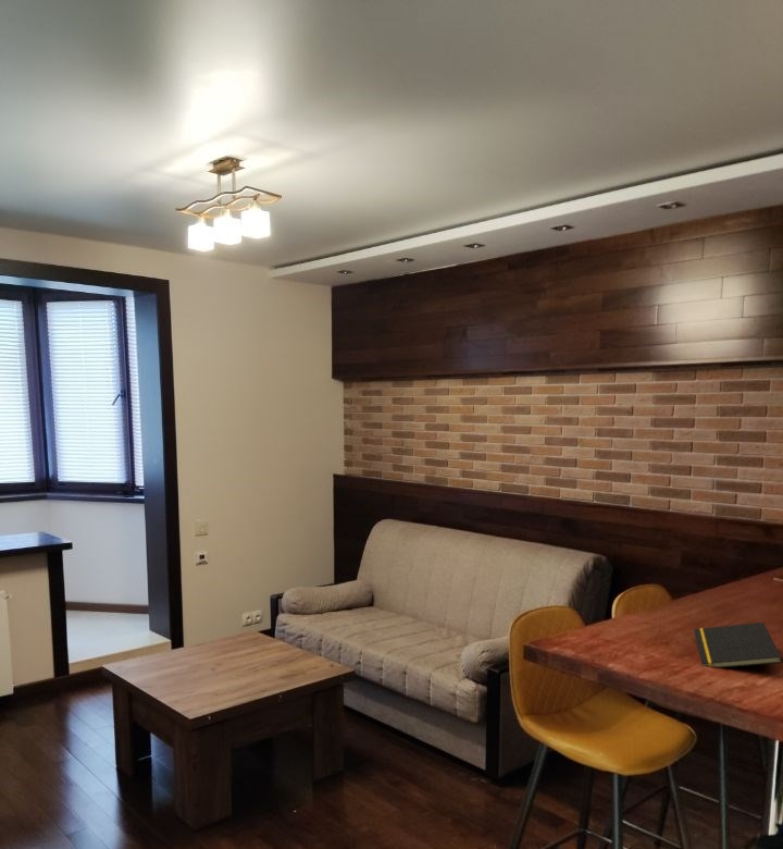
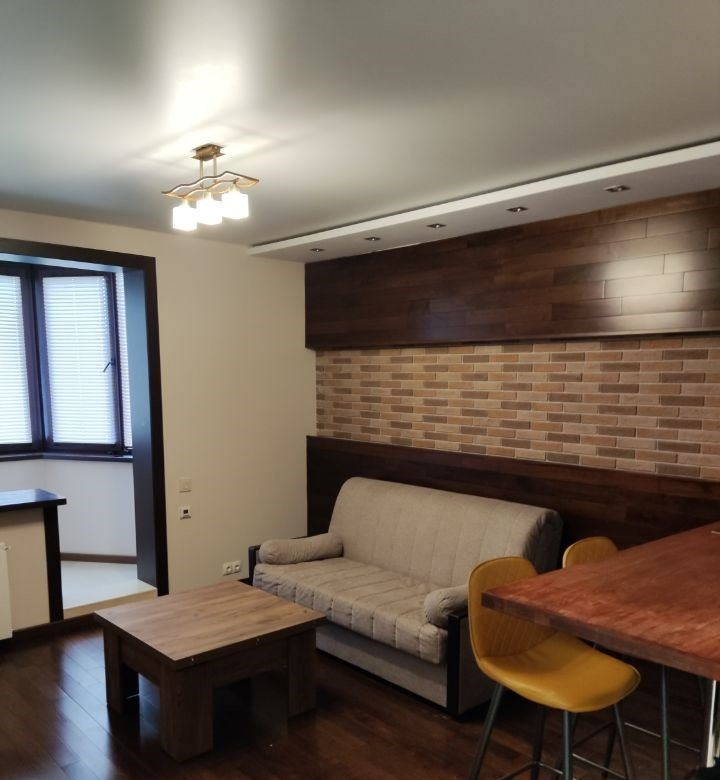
- notepad (734, 644)
